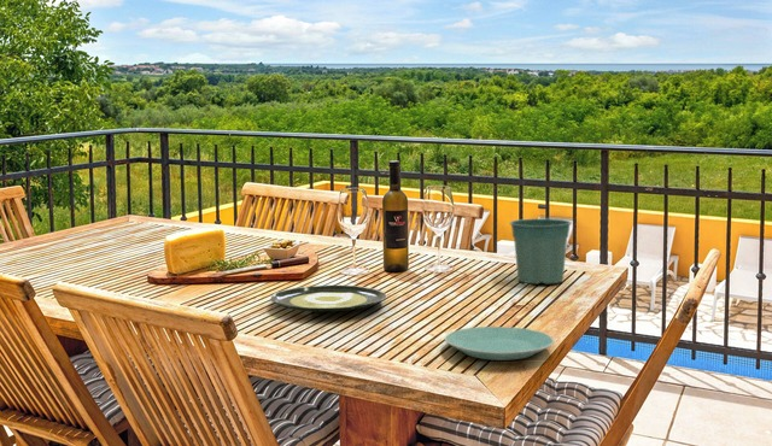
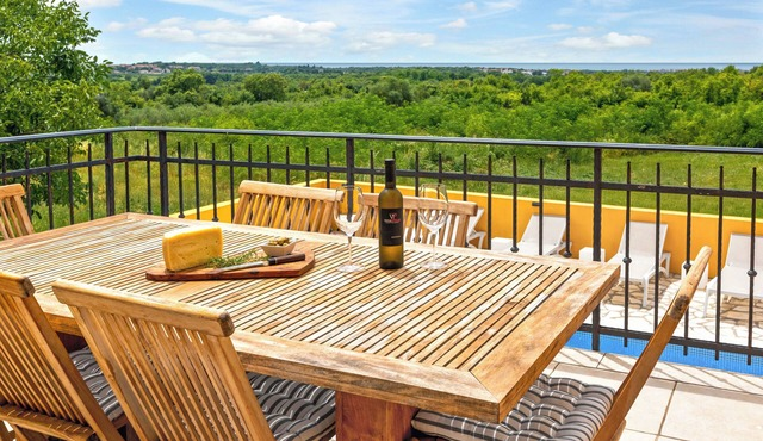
- flower pot (539, 251)
- plate (328, 300)
- plate (498, 344)
